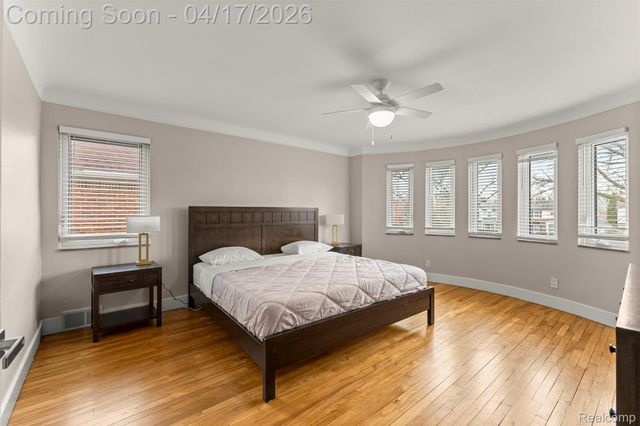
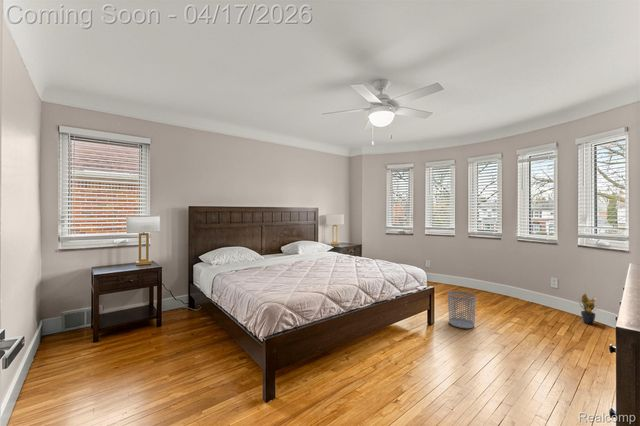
+ waste bin (461, 309)
+ potted plant (588, 308)
